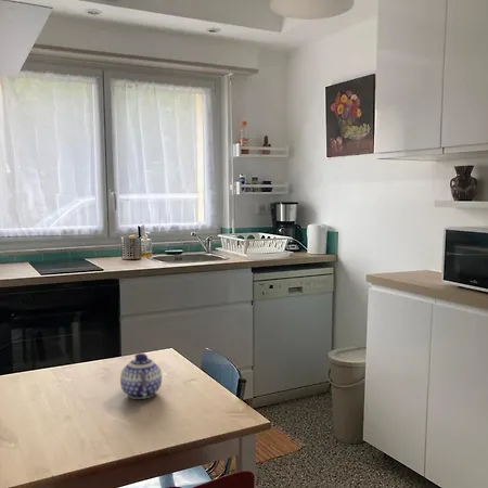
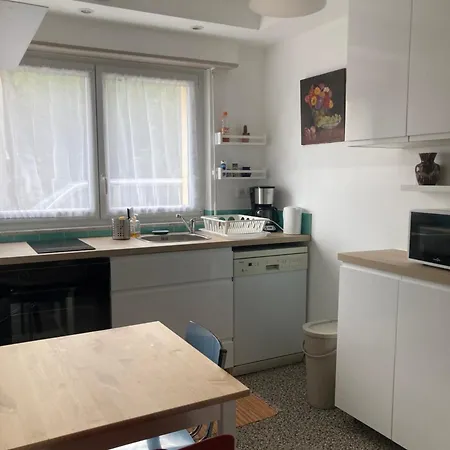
- teapot (141, 373)
